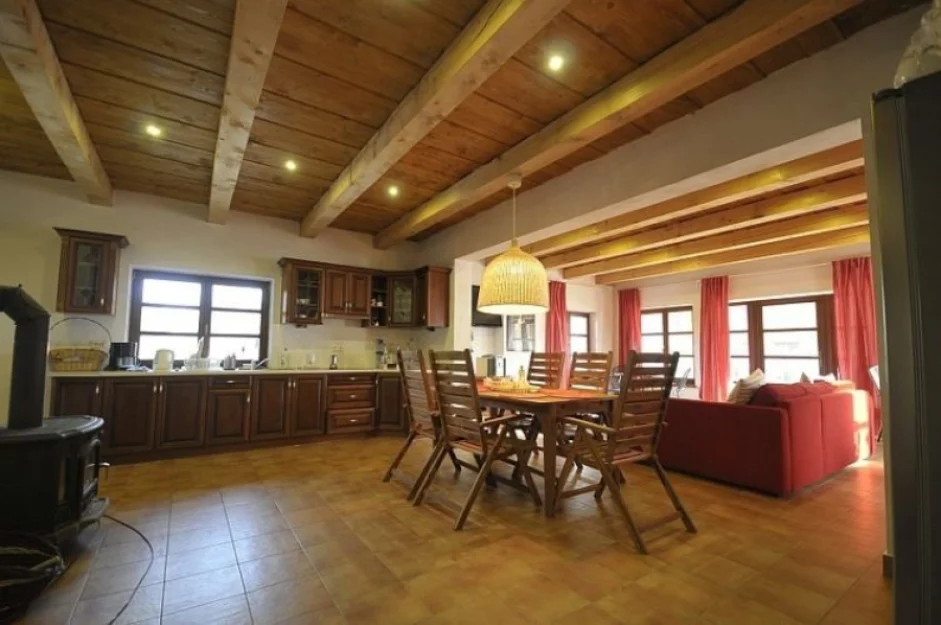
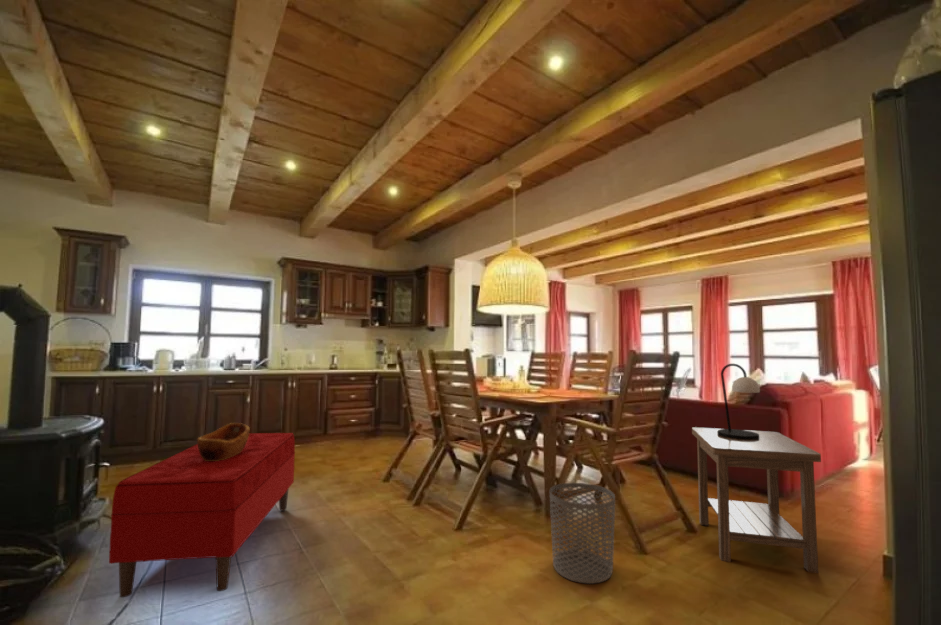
+ waste bin (582, 530)
+ bench (222, 497)
+ wooden bowl (224, 441)
+ side table (749, 502)
+ table lamp (736, 391)
